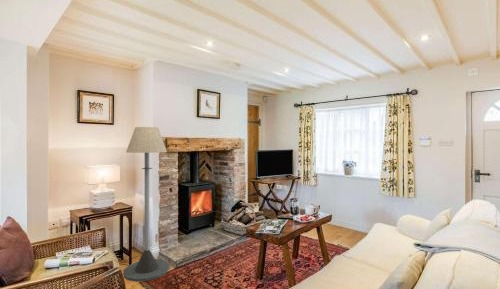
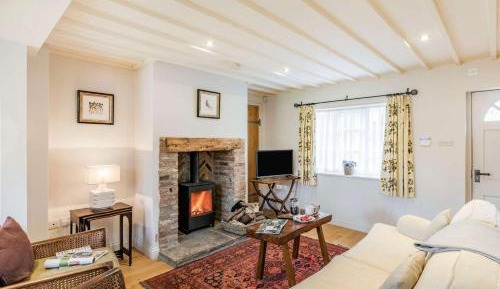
- floor lamp (146, 199)
